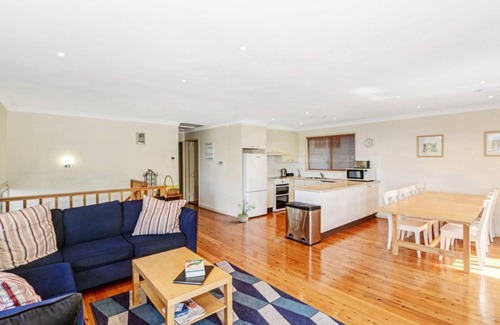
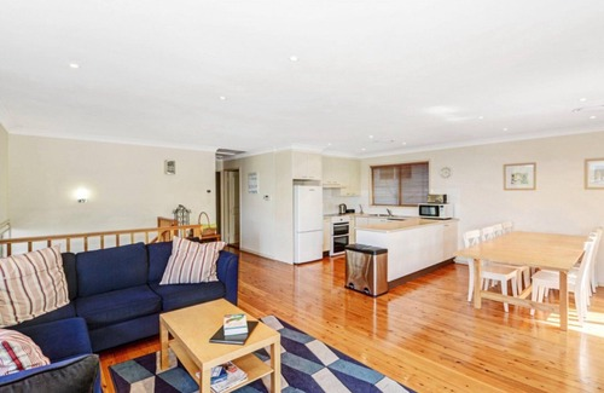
- potted plant (246, 210)
